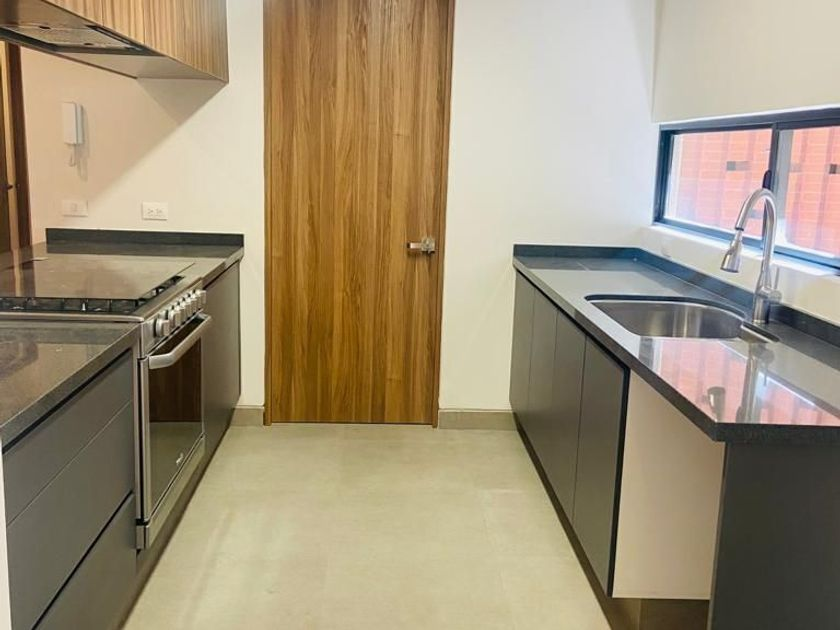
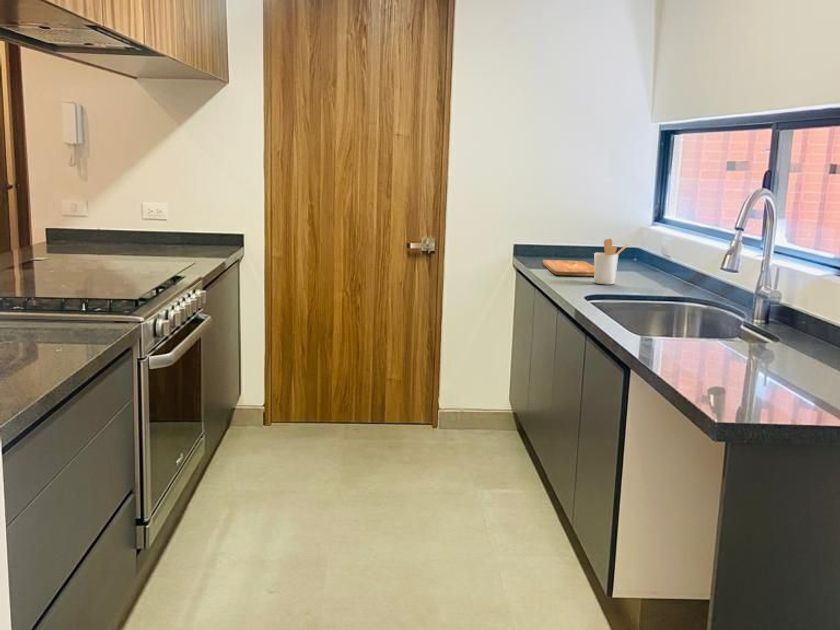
+ utensil holder (612, 261)
+ cutting board (571, 267)
